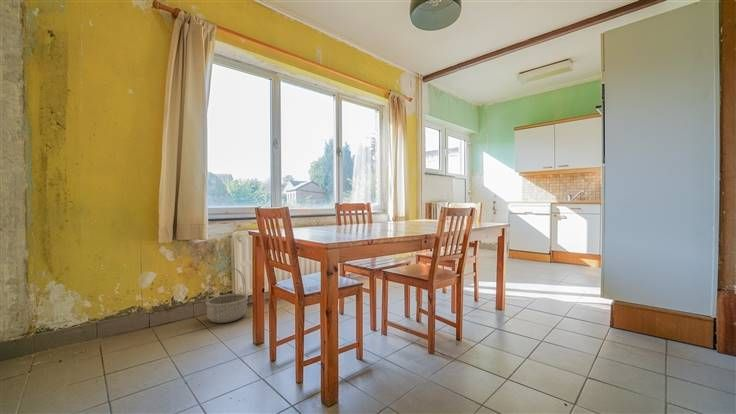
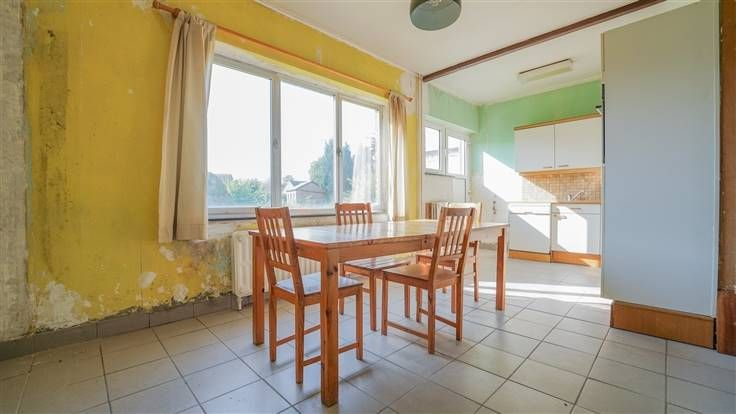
- basket (227, 294)
